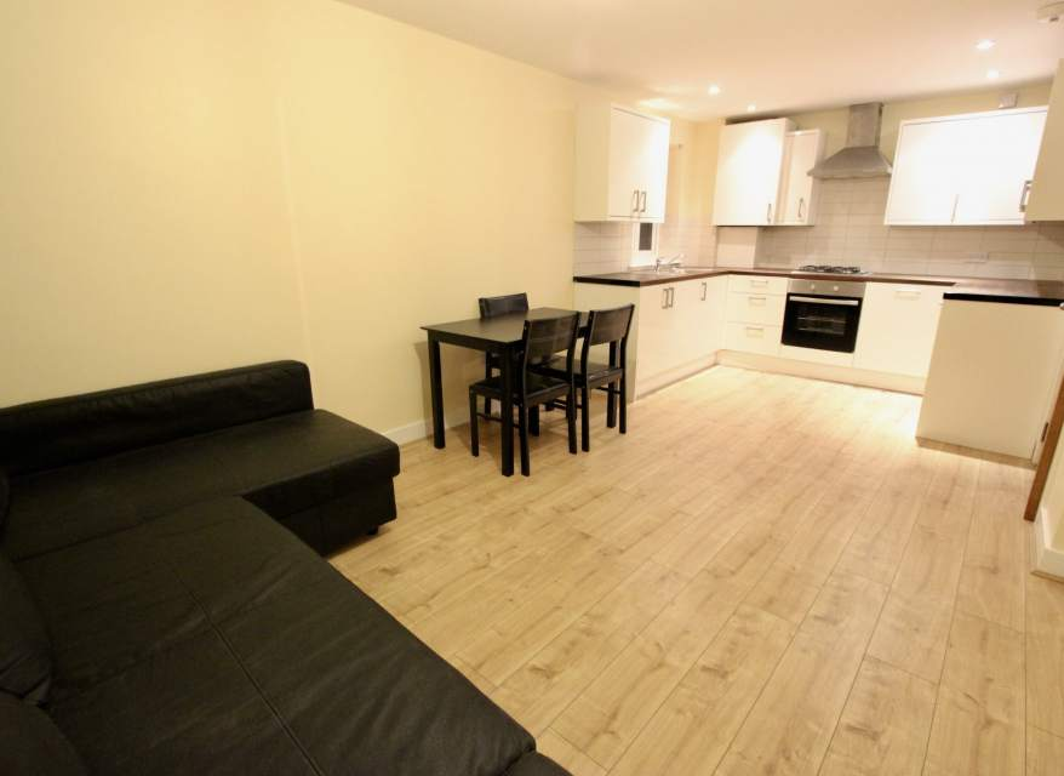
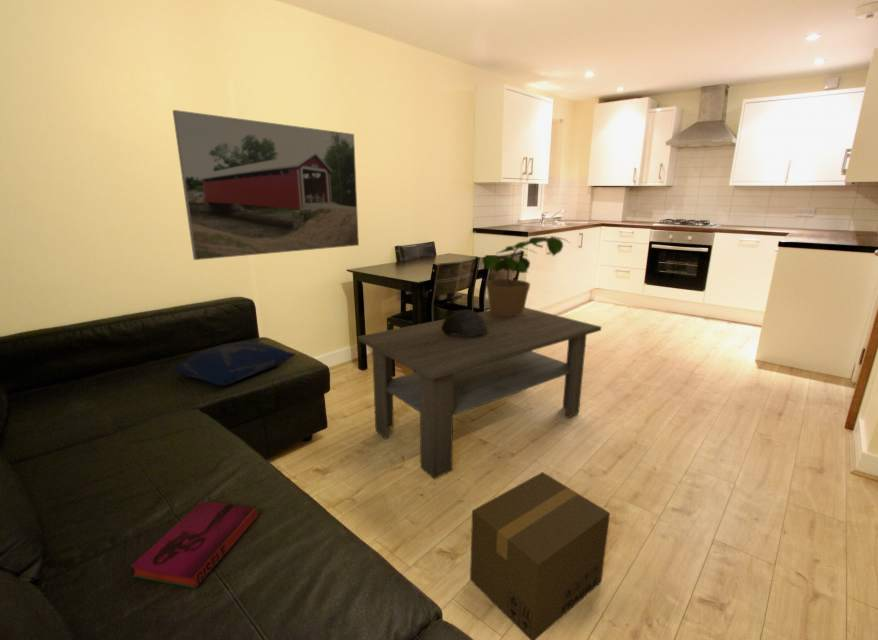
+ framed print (282, 190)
+ cardboard box (538, 547)
+ potted plant (519, 280)
+ decorative bowl (464, 320)
+ cushion (235, 359)
+ hardback book (200, 539)
+ coffee table (482, 378)
